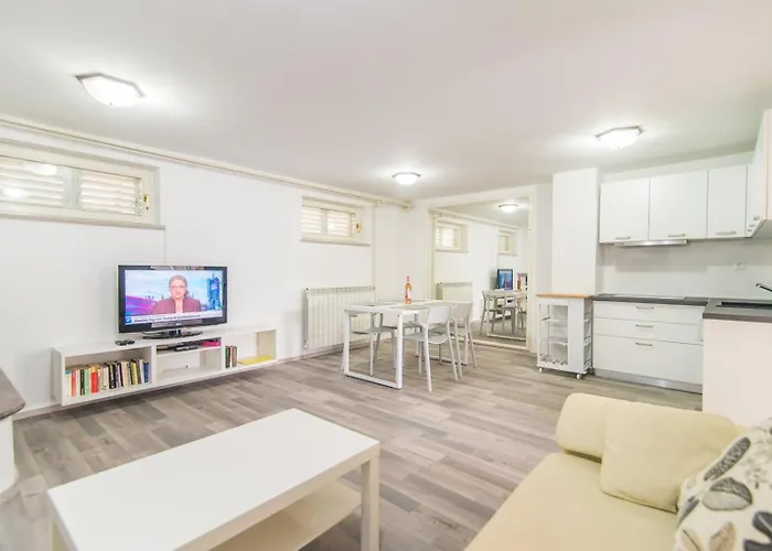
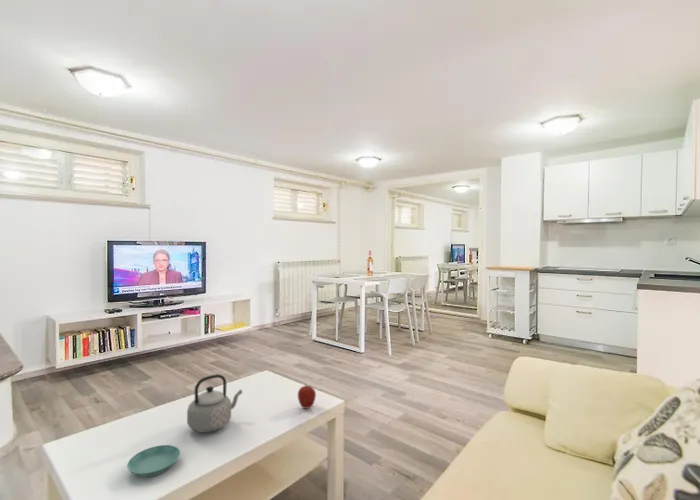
+ fruit (306, 395)
+ teapot (215, 398)
+ saucer (154, 462)
